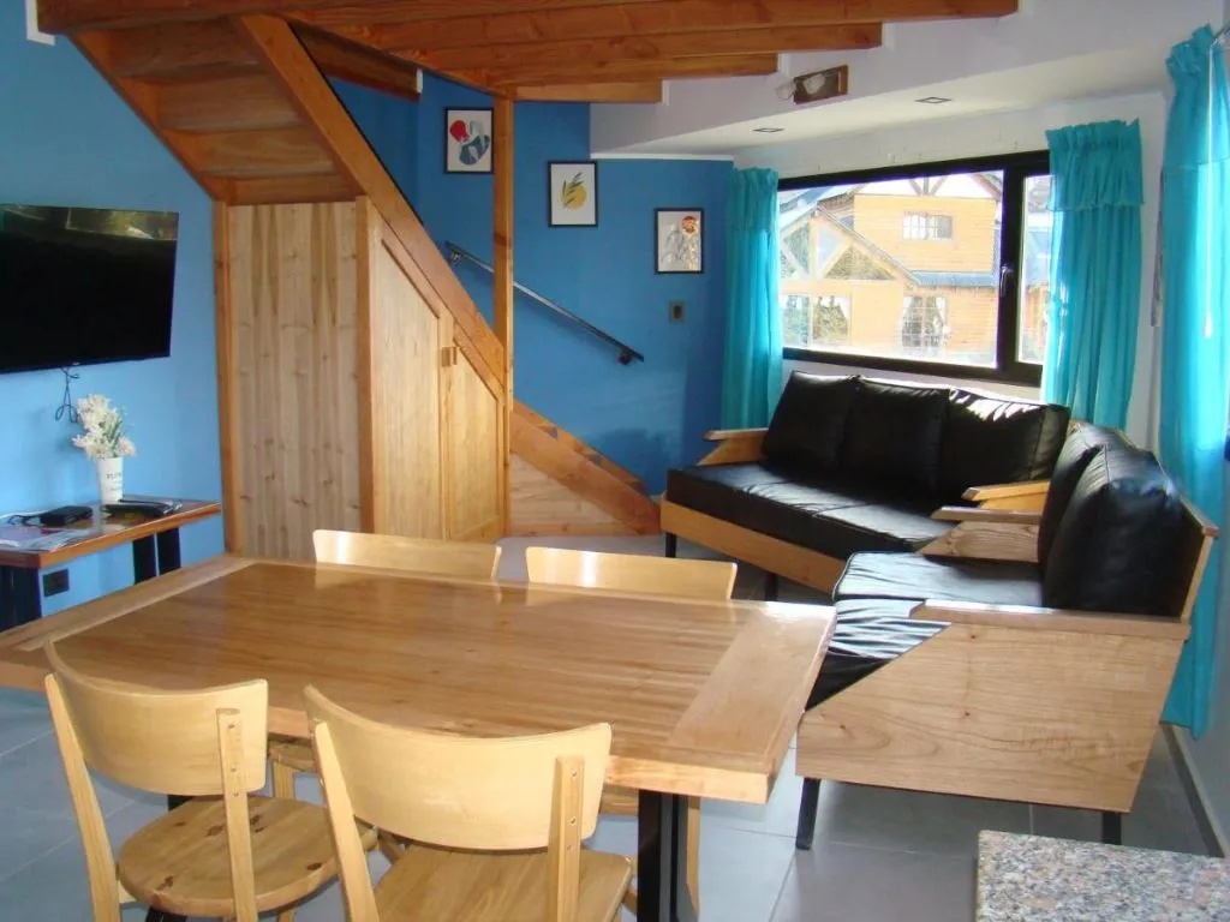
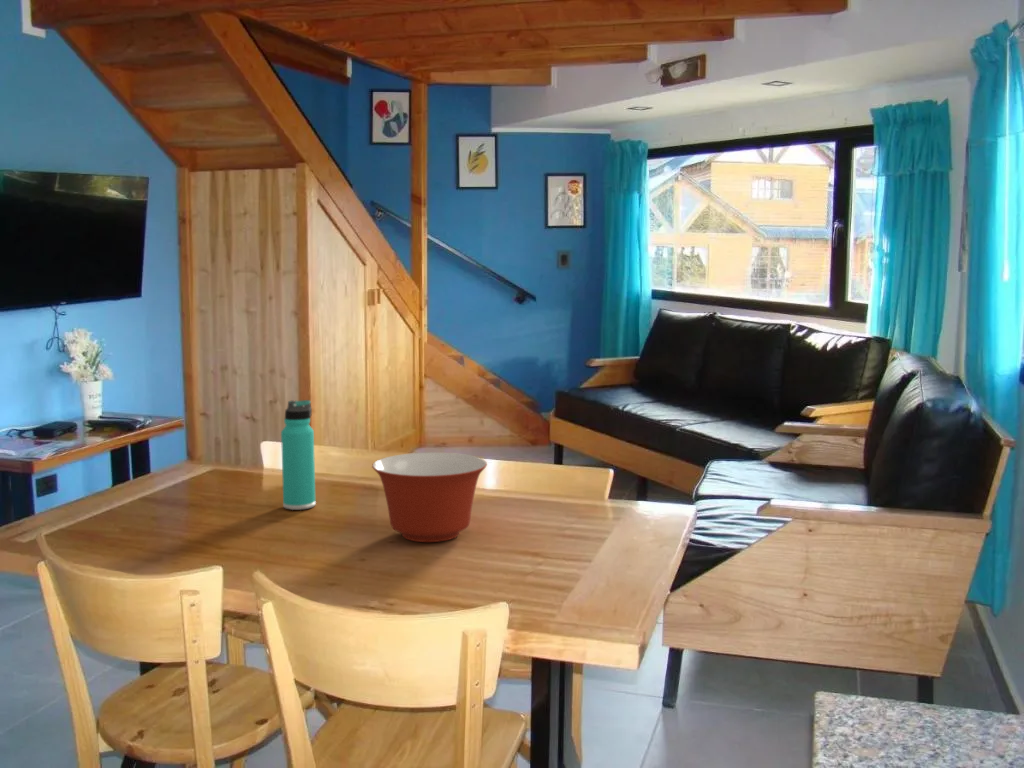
+ mixing bowl (430, 498)
+ thermos bottle (298, 453)
